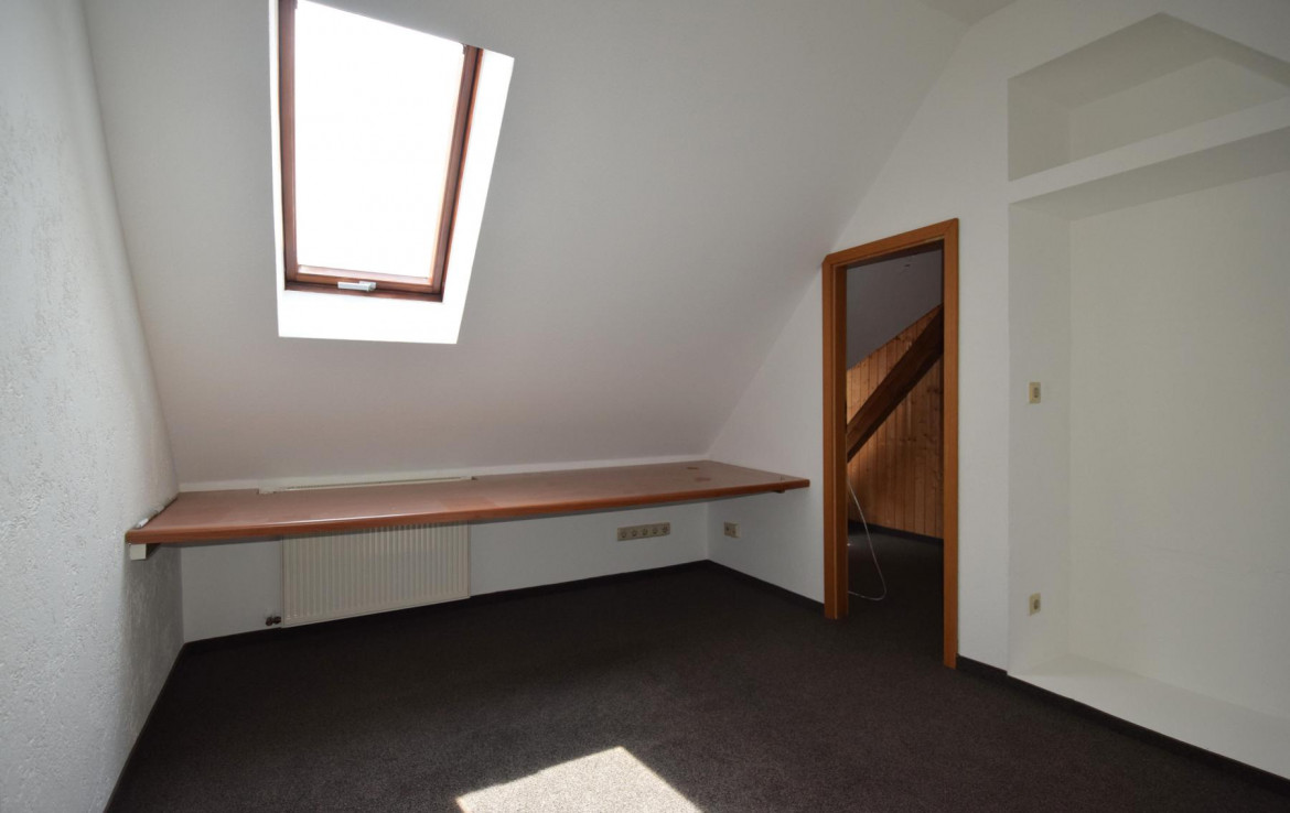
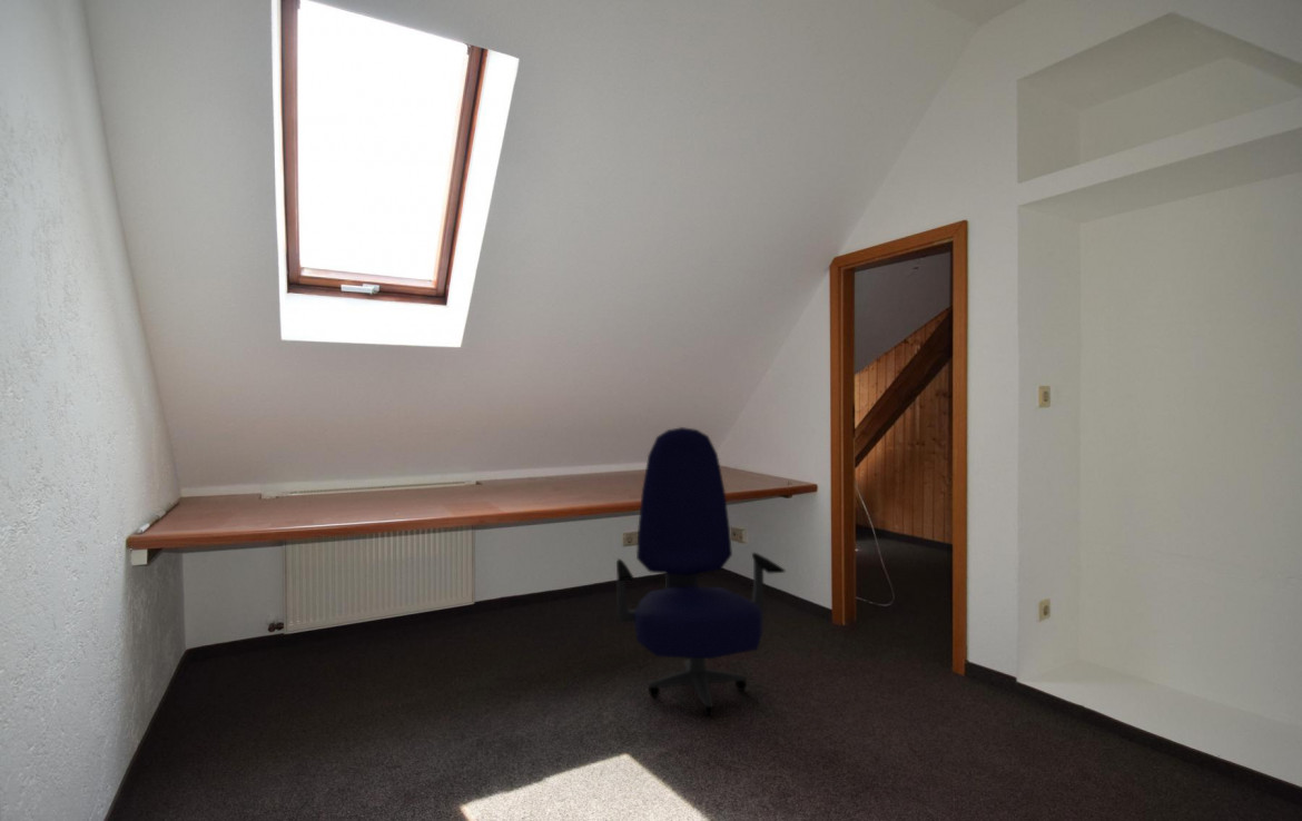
+ office chair (693, 558)
